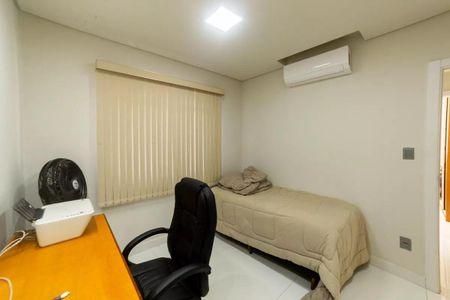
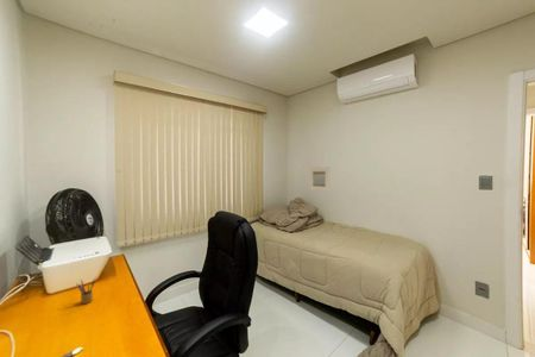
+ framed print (319, 178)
+ pencil box (88, 290)
